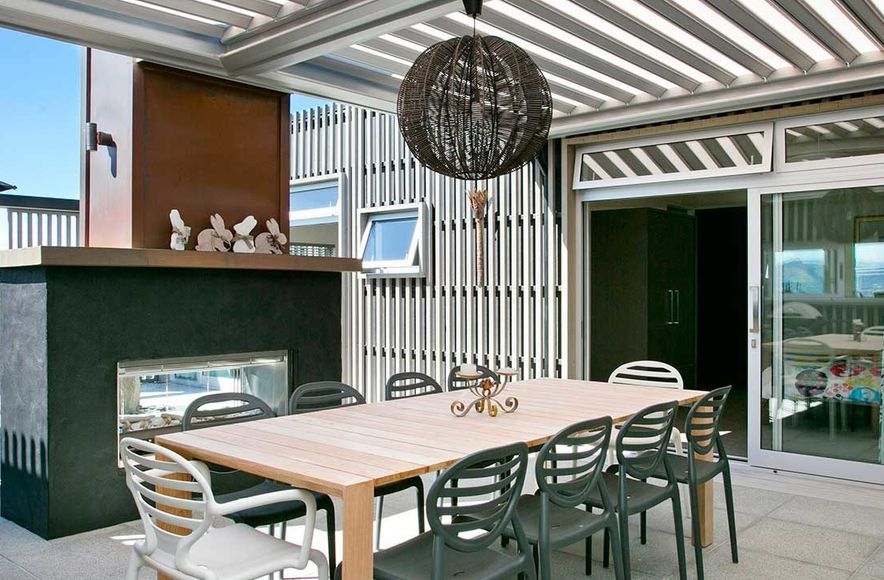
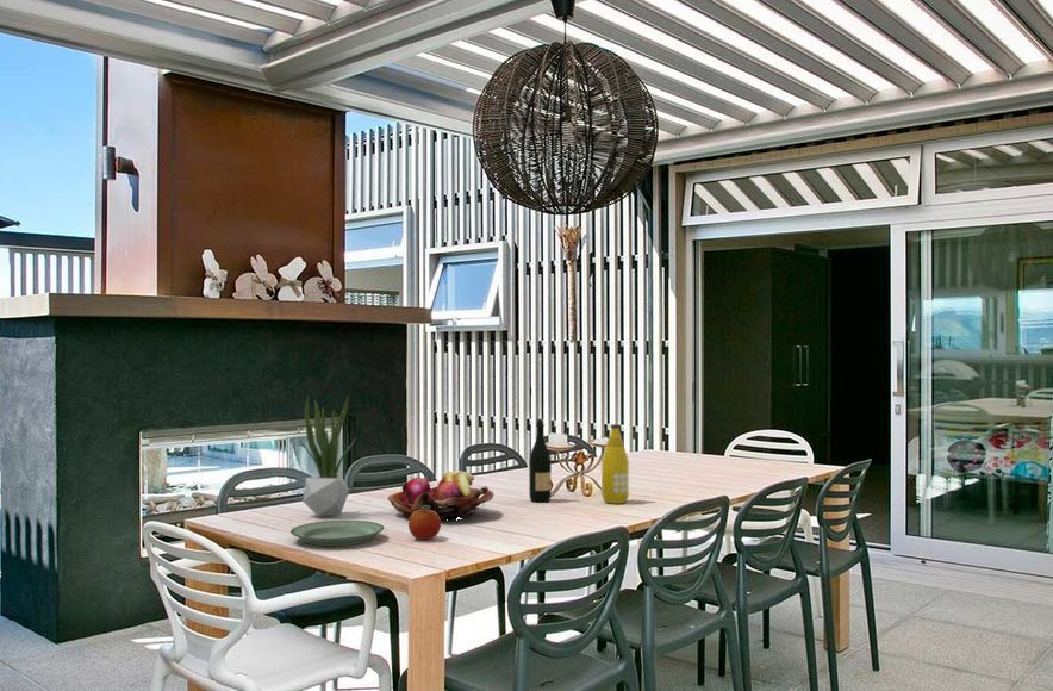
+ fruit basket (443, 493)
+ plate (337, 534)
+ bottle (615, 462)
+ potted plant (324, 455)
+ wine bottle (540, 459)
+ fruit (424, 521)
